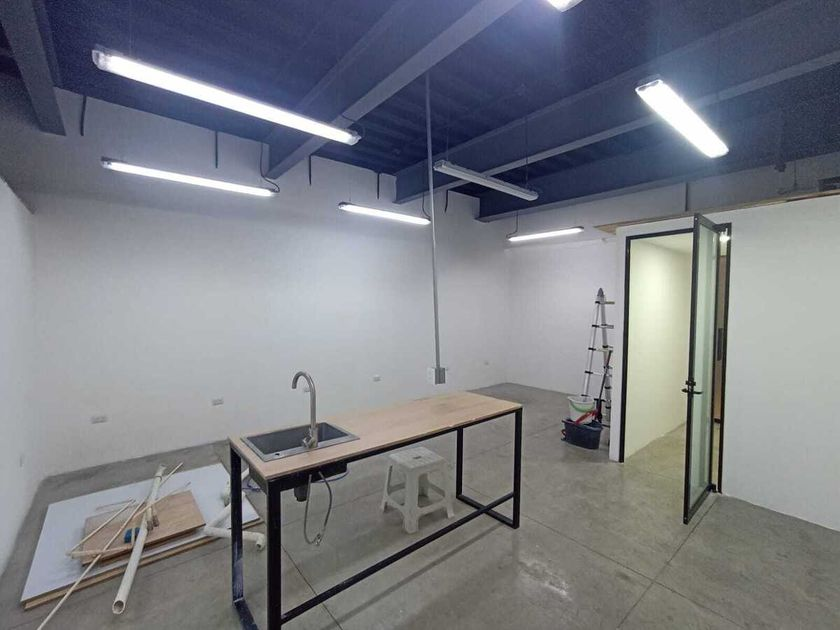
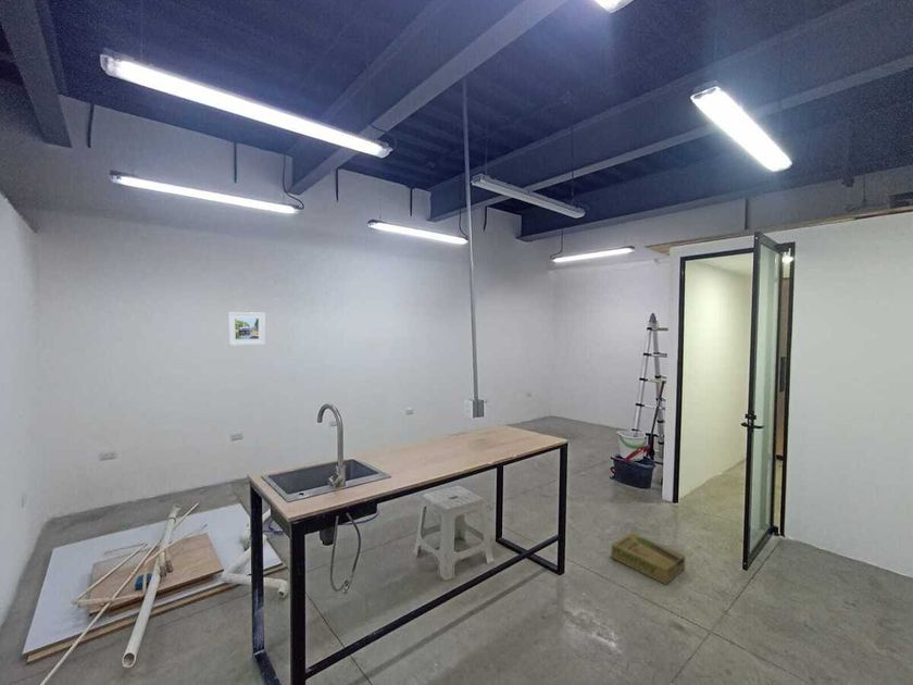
+ cardboard box (647, 556)
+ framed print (247, 328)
